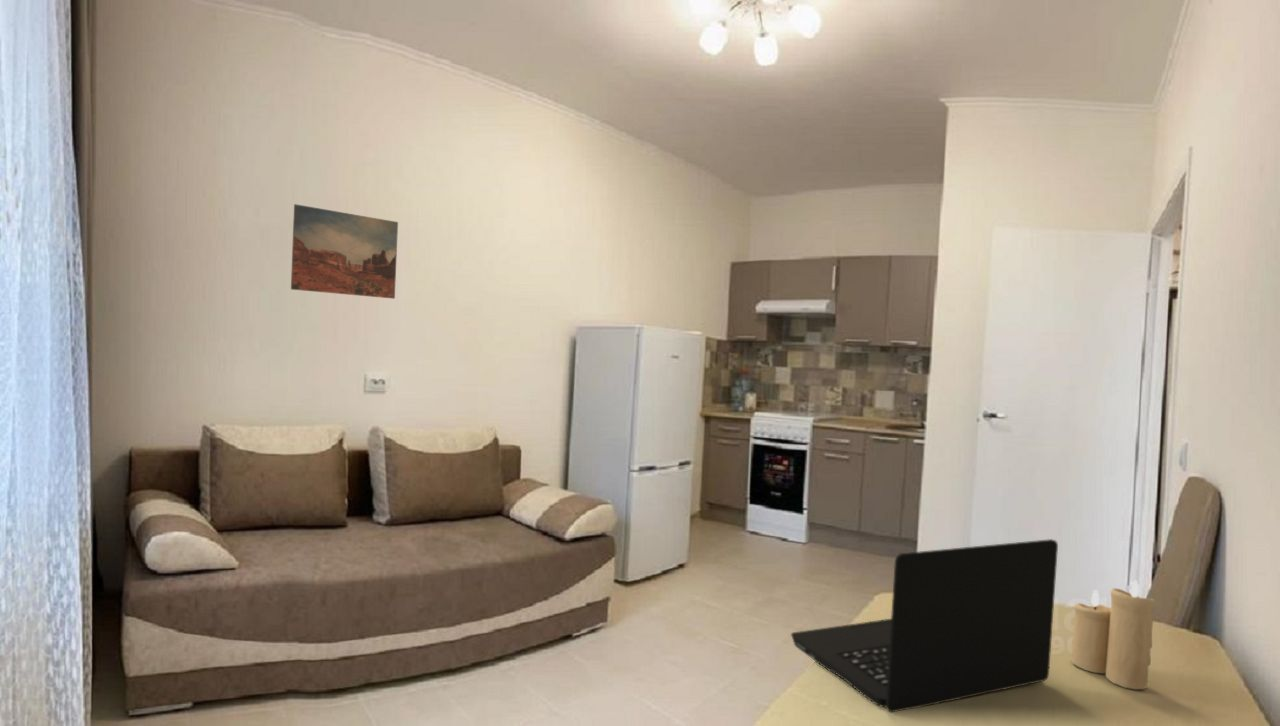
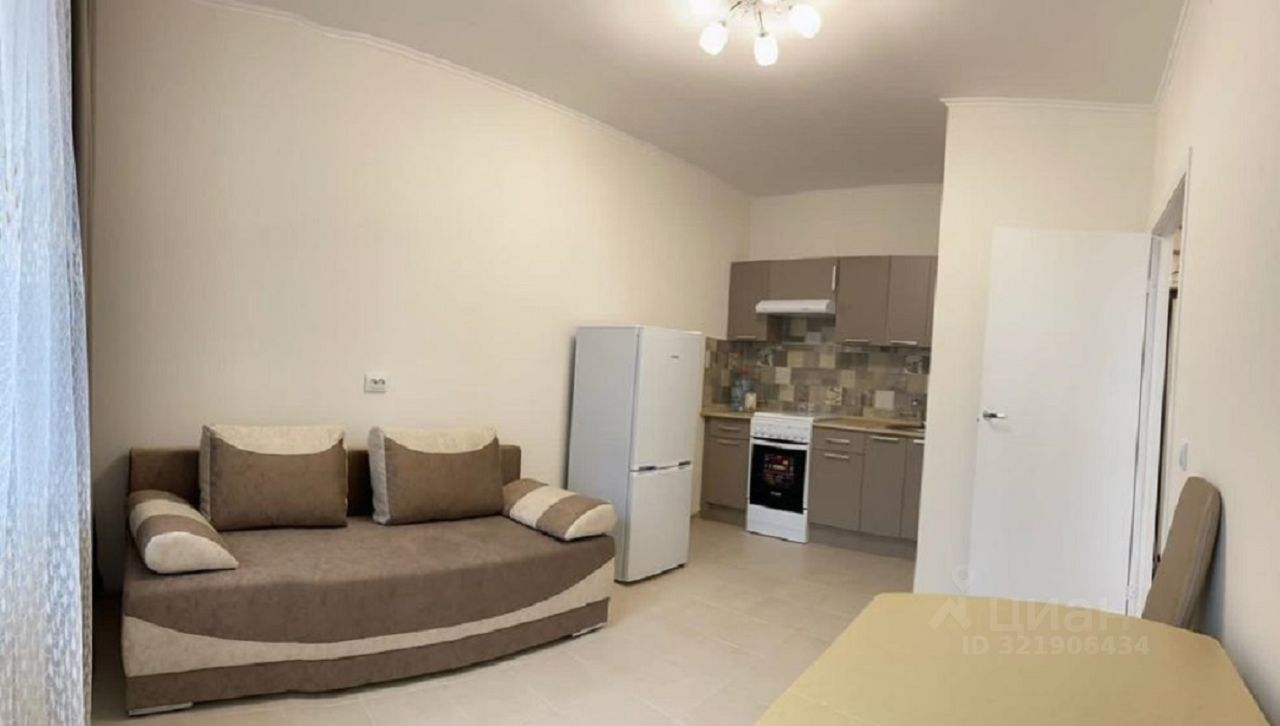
- laptop (916, 593)
- wall art (347, 254)
- candle (1111, 623)
